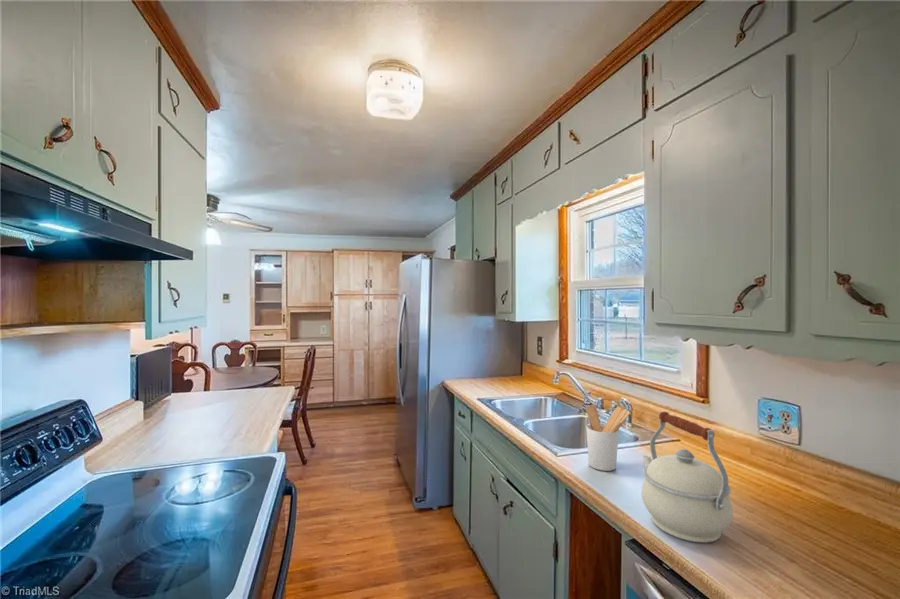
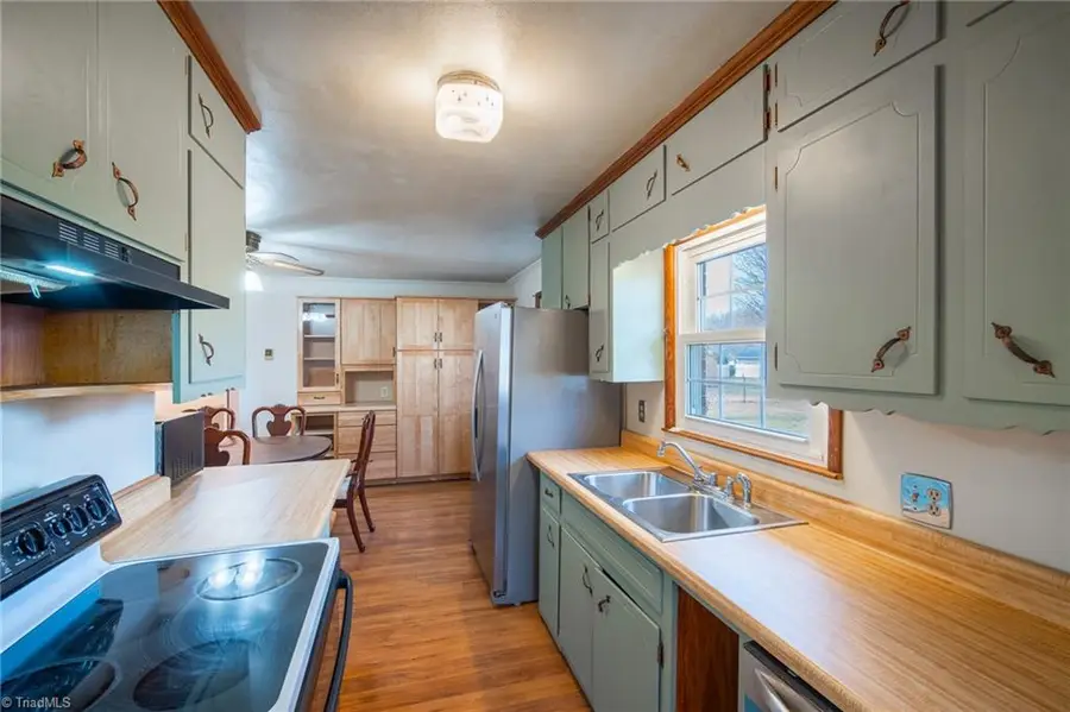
- utensil holder (608, 436)
- kettle (679, 469)
